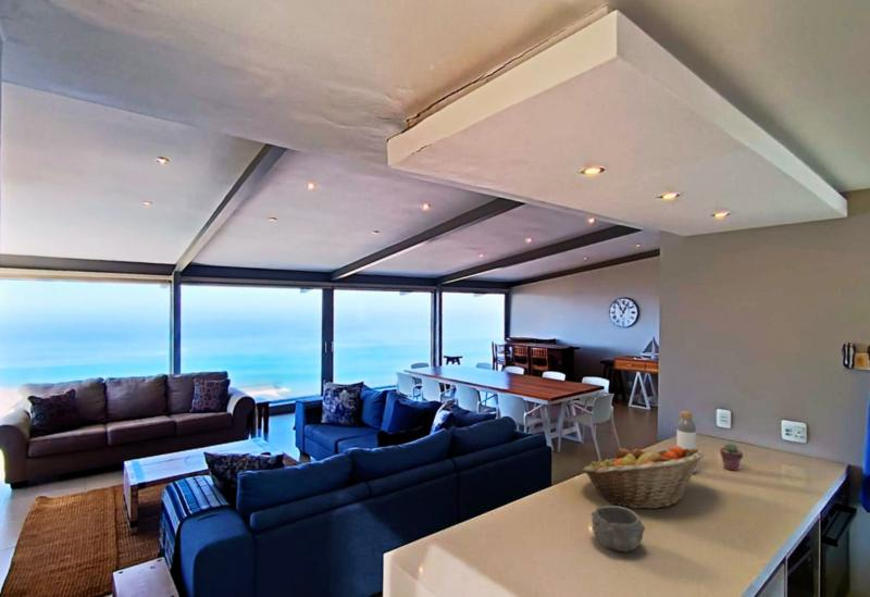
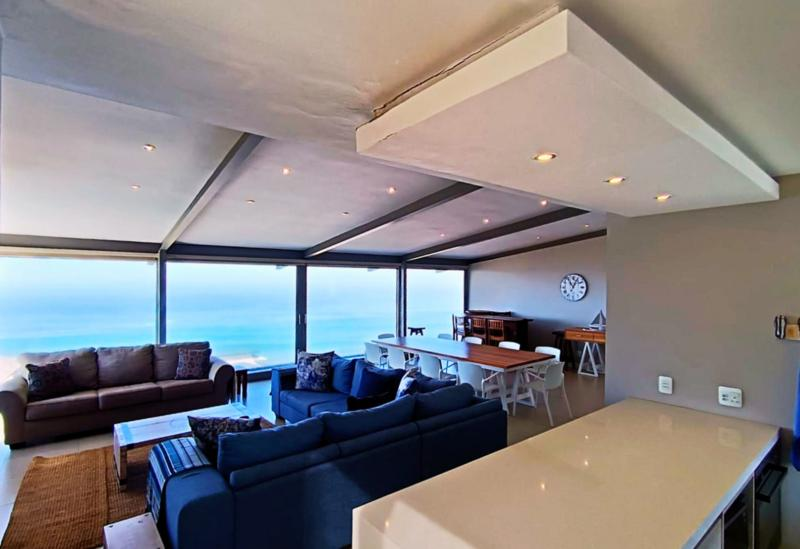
- potted succulent (731, 456)
- fruit basket (643, 470)
- bottle (686, 440)
- bowl (617, 528)
